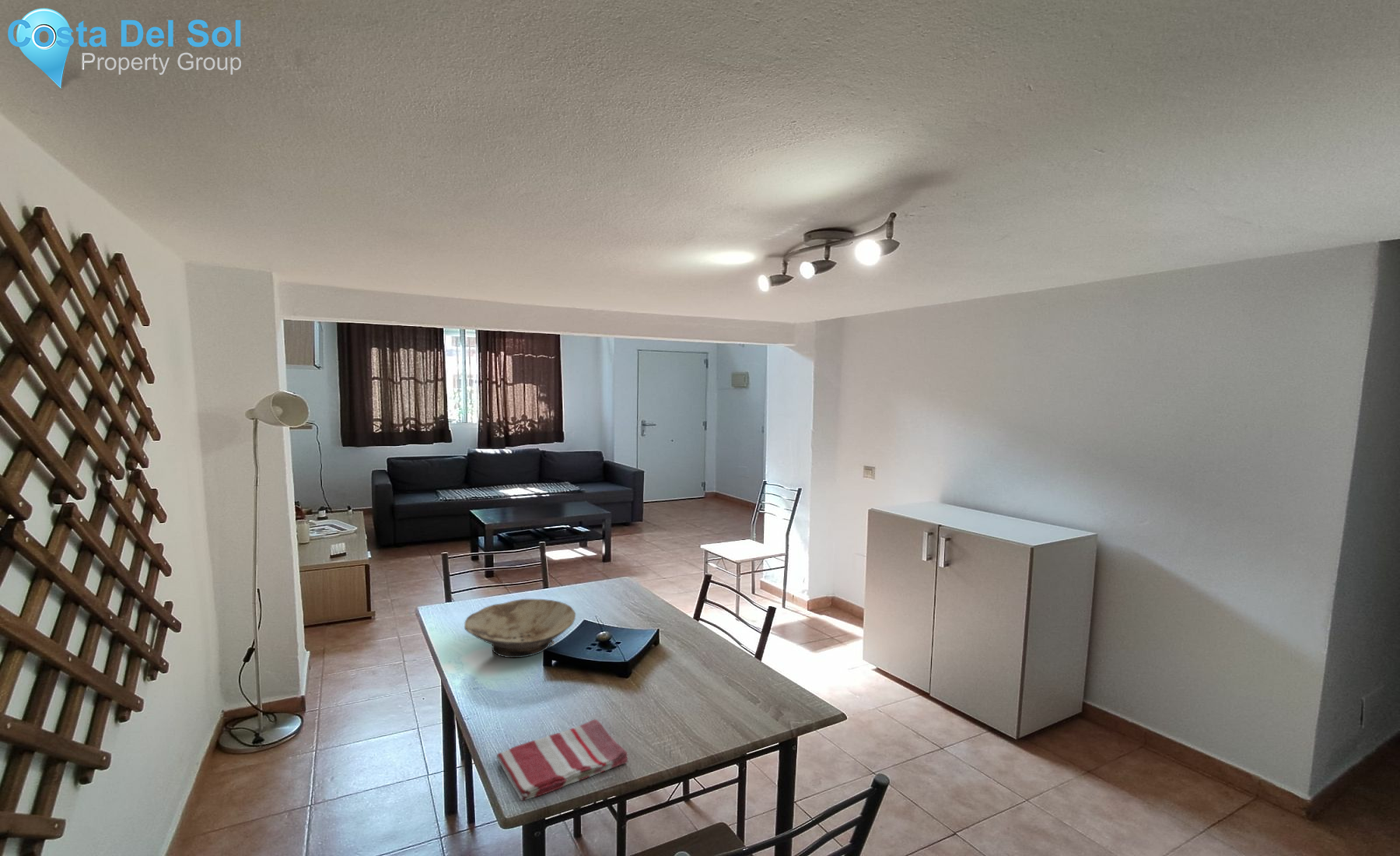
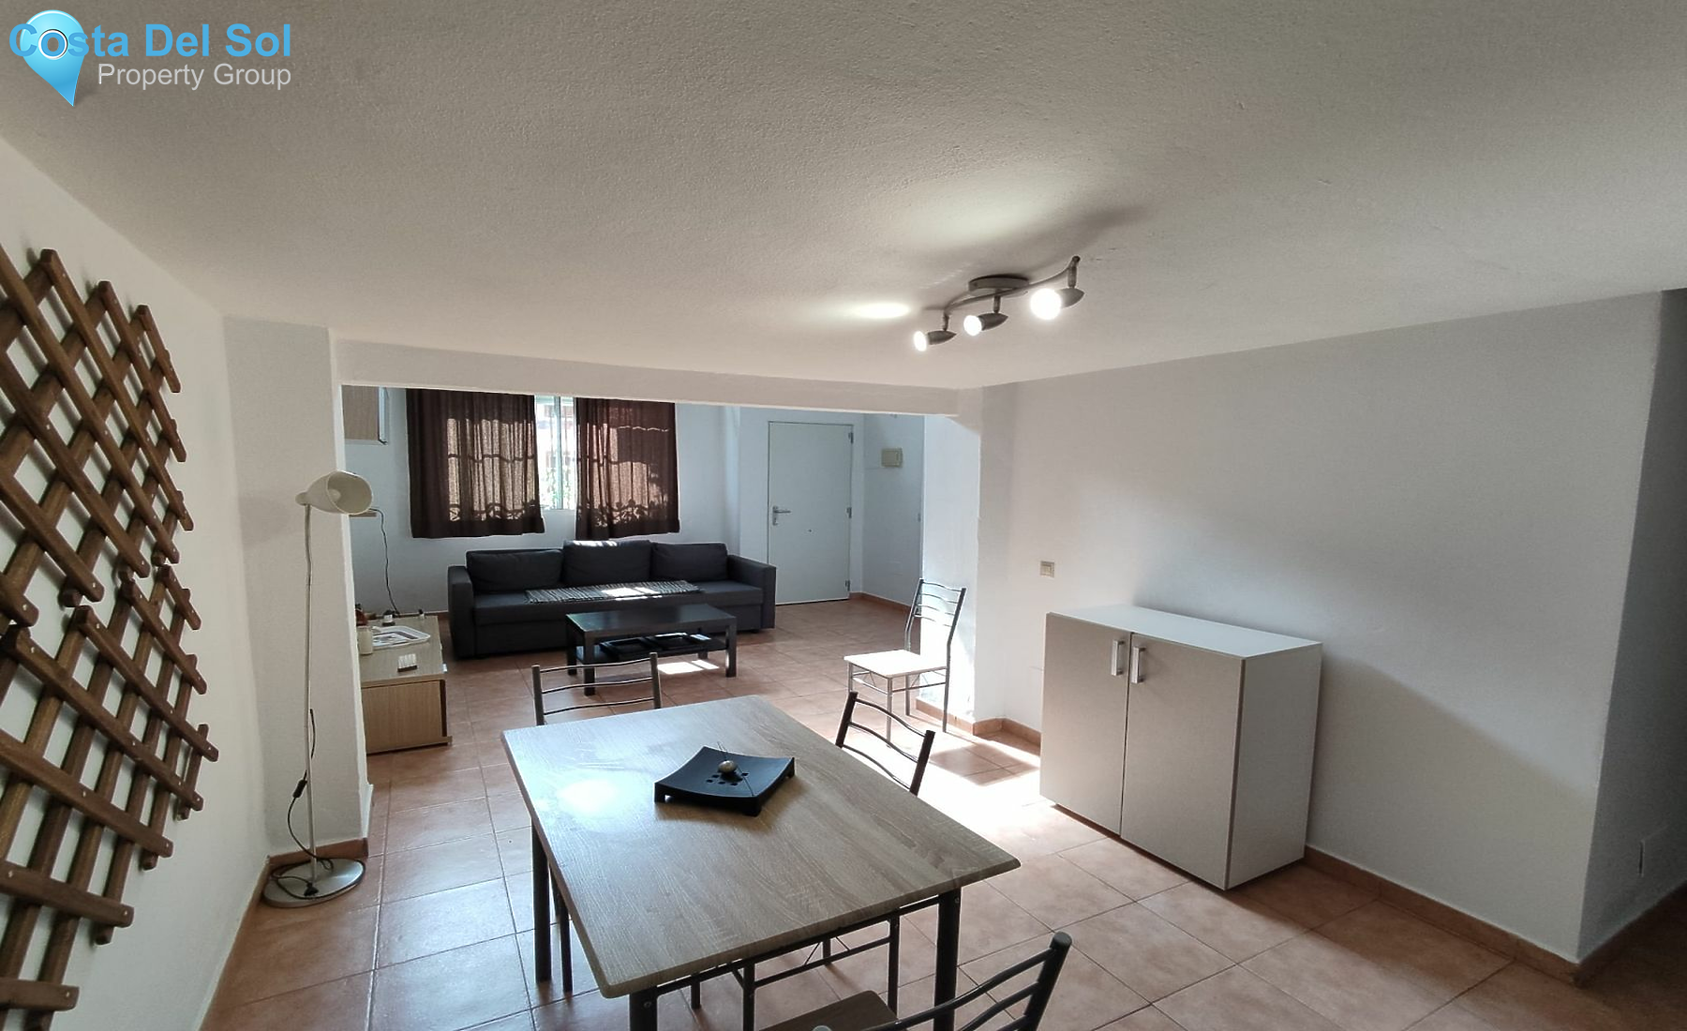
- dish towel (562, 755)
- bowl (521, 631)
